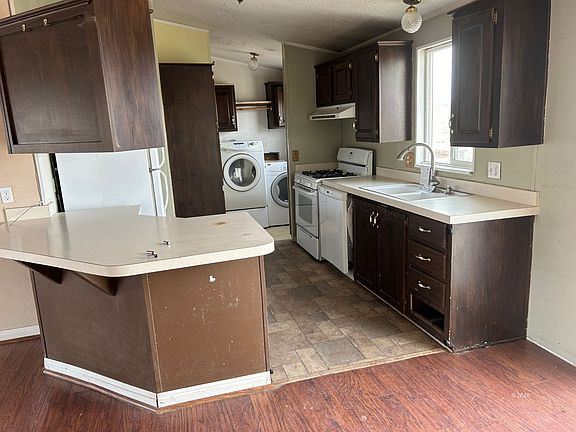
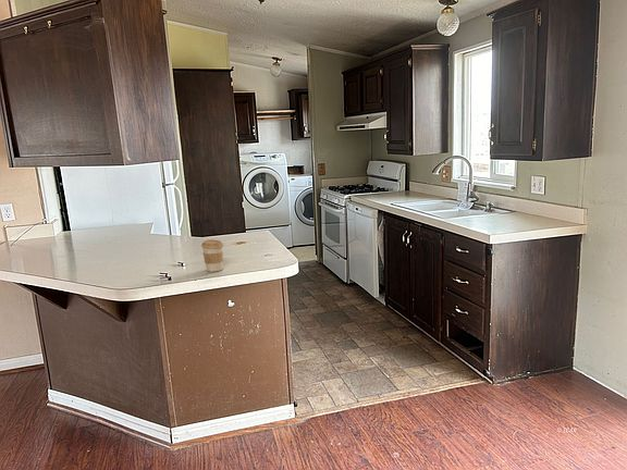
+ coffee cup (213, 255)
